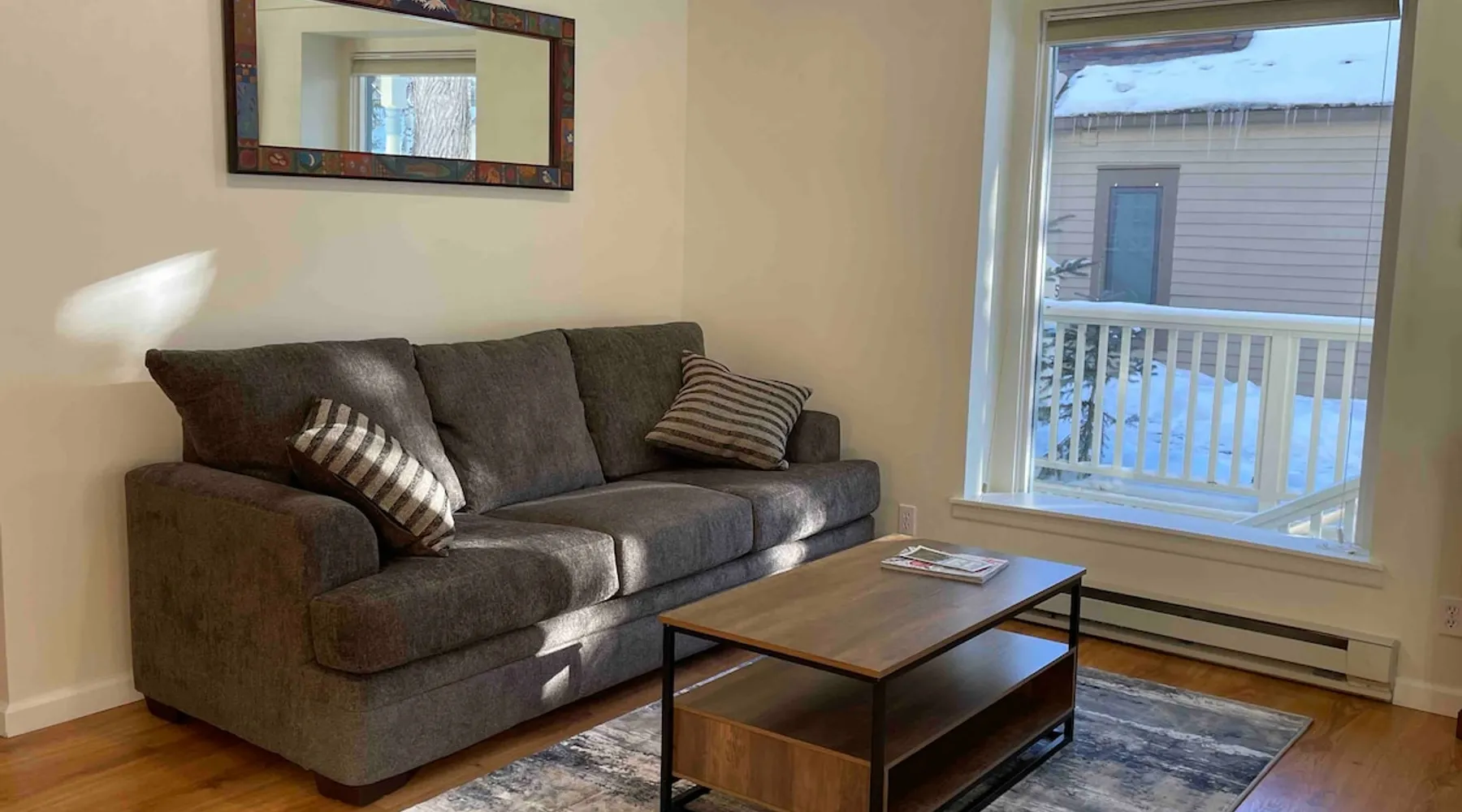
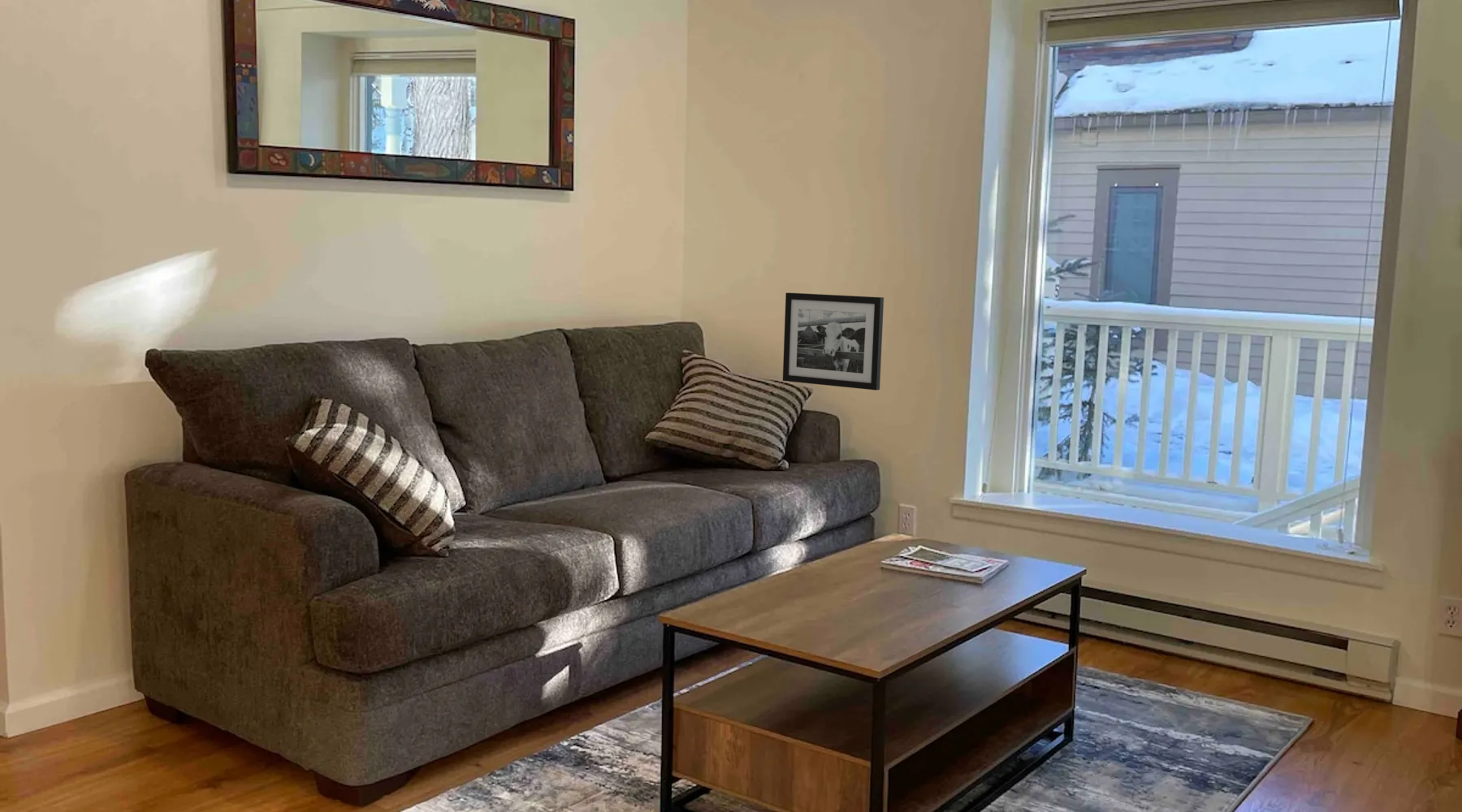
+ picture frame (832, 340)
